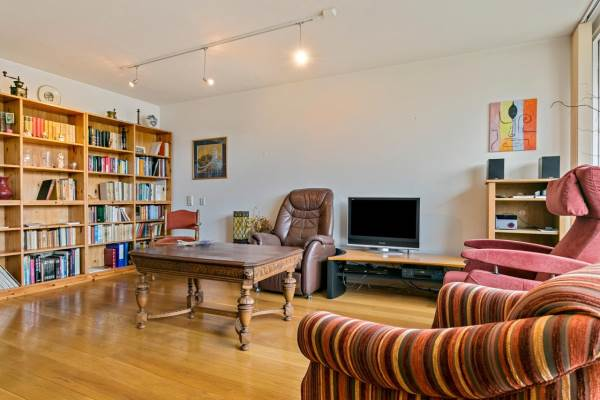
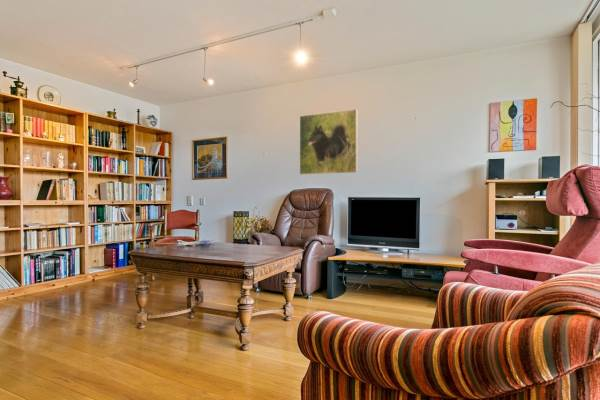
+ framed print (327, 143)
